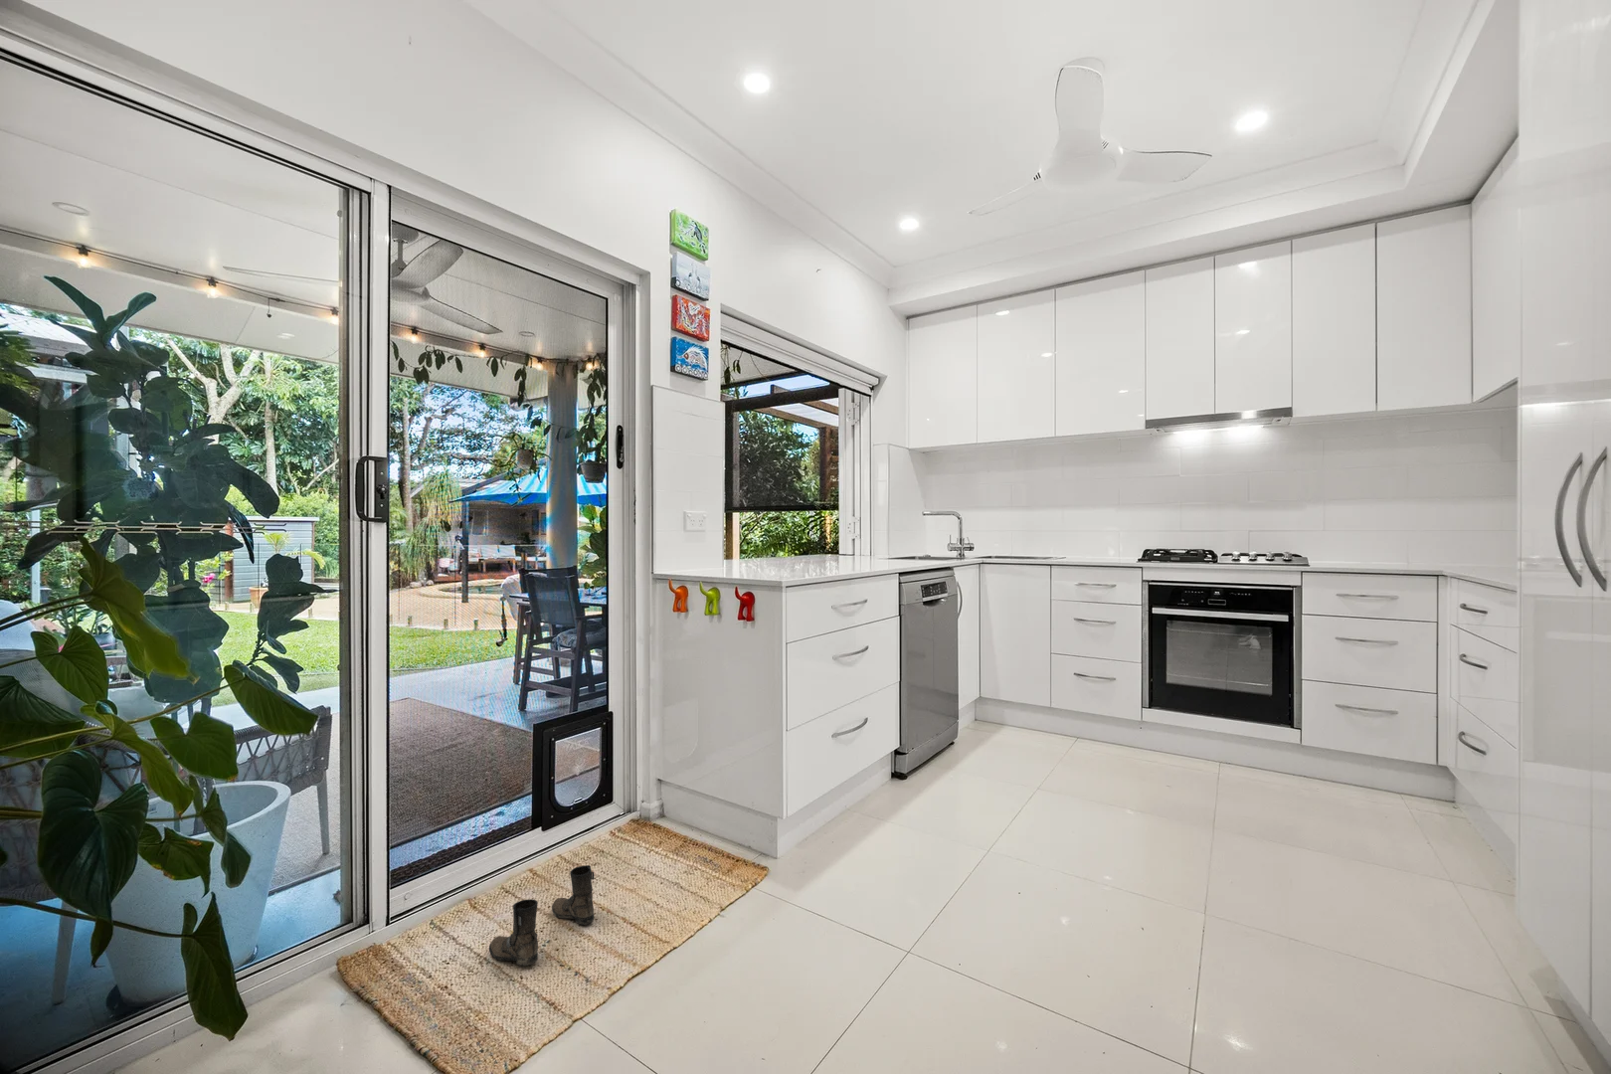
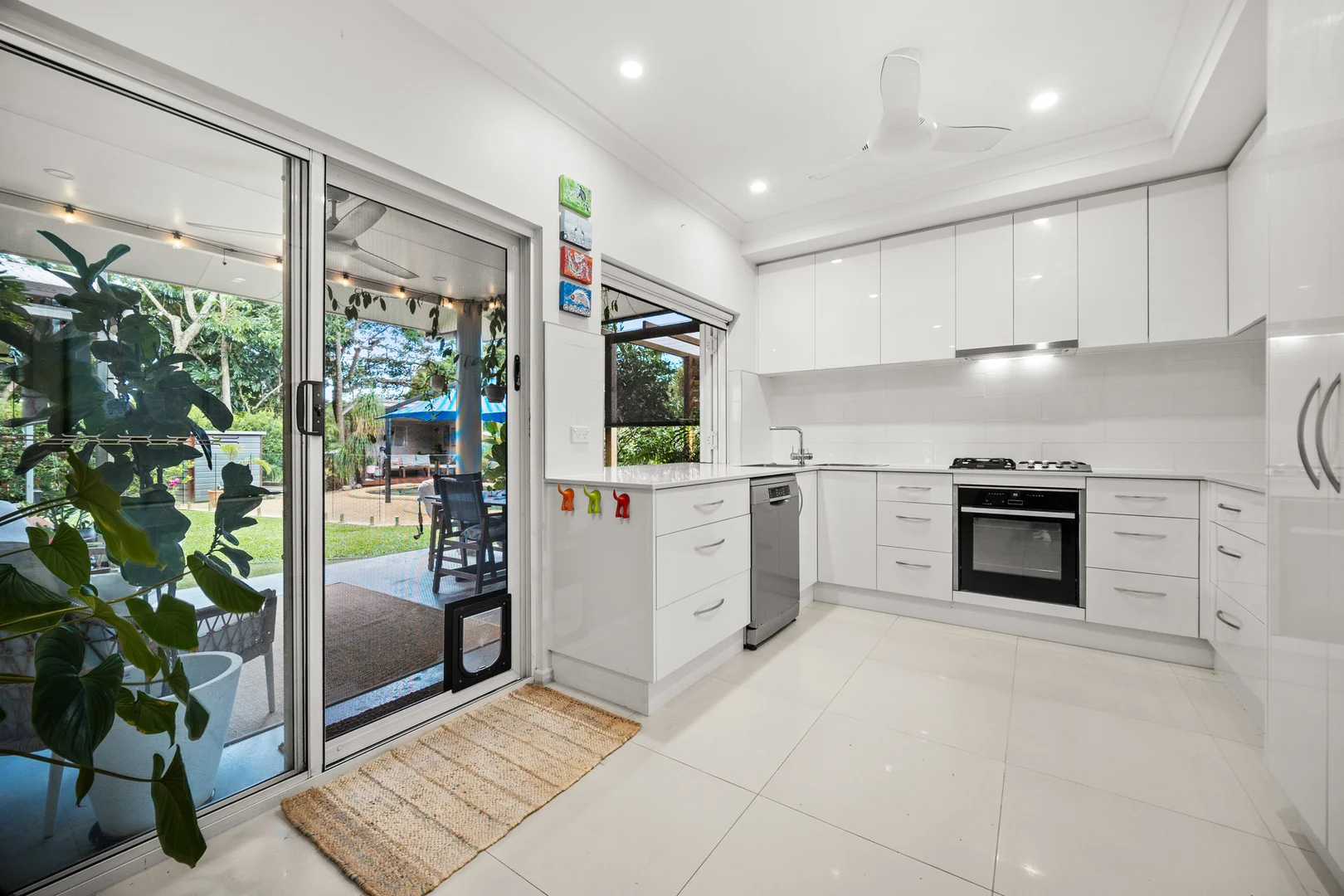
- boots (536, 909)
